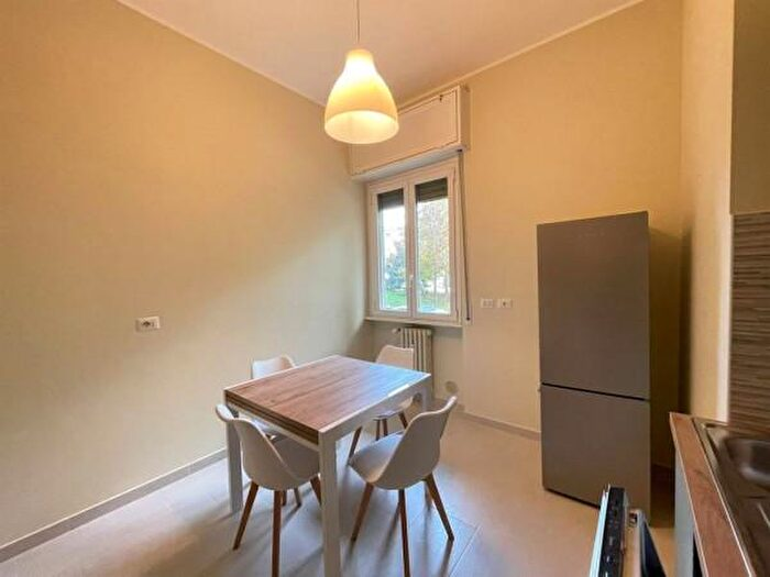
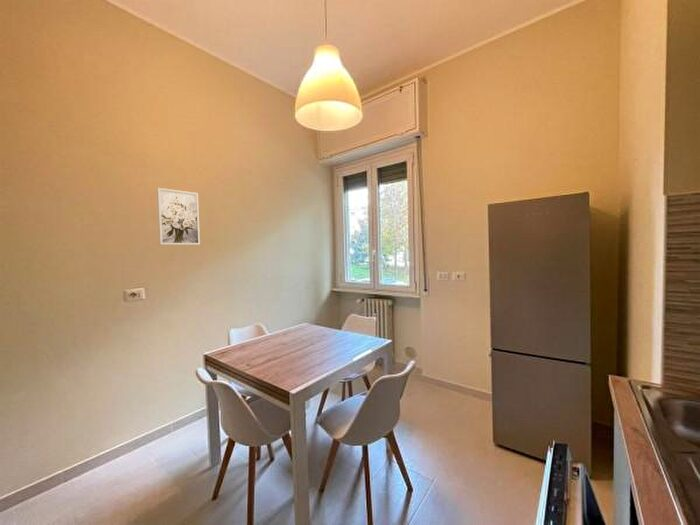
+ wall art (179, 217)
